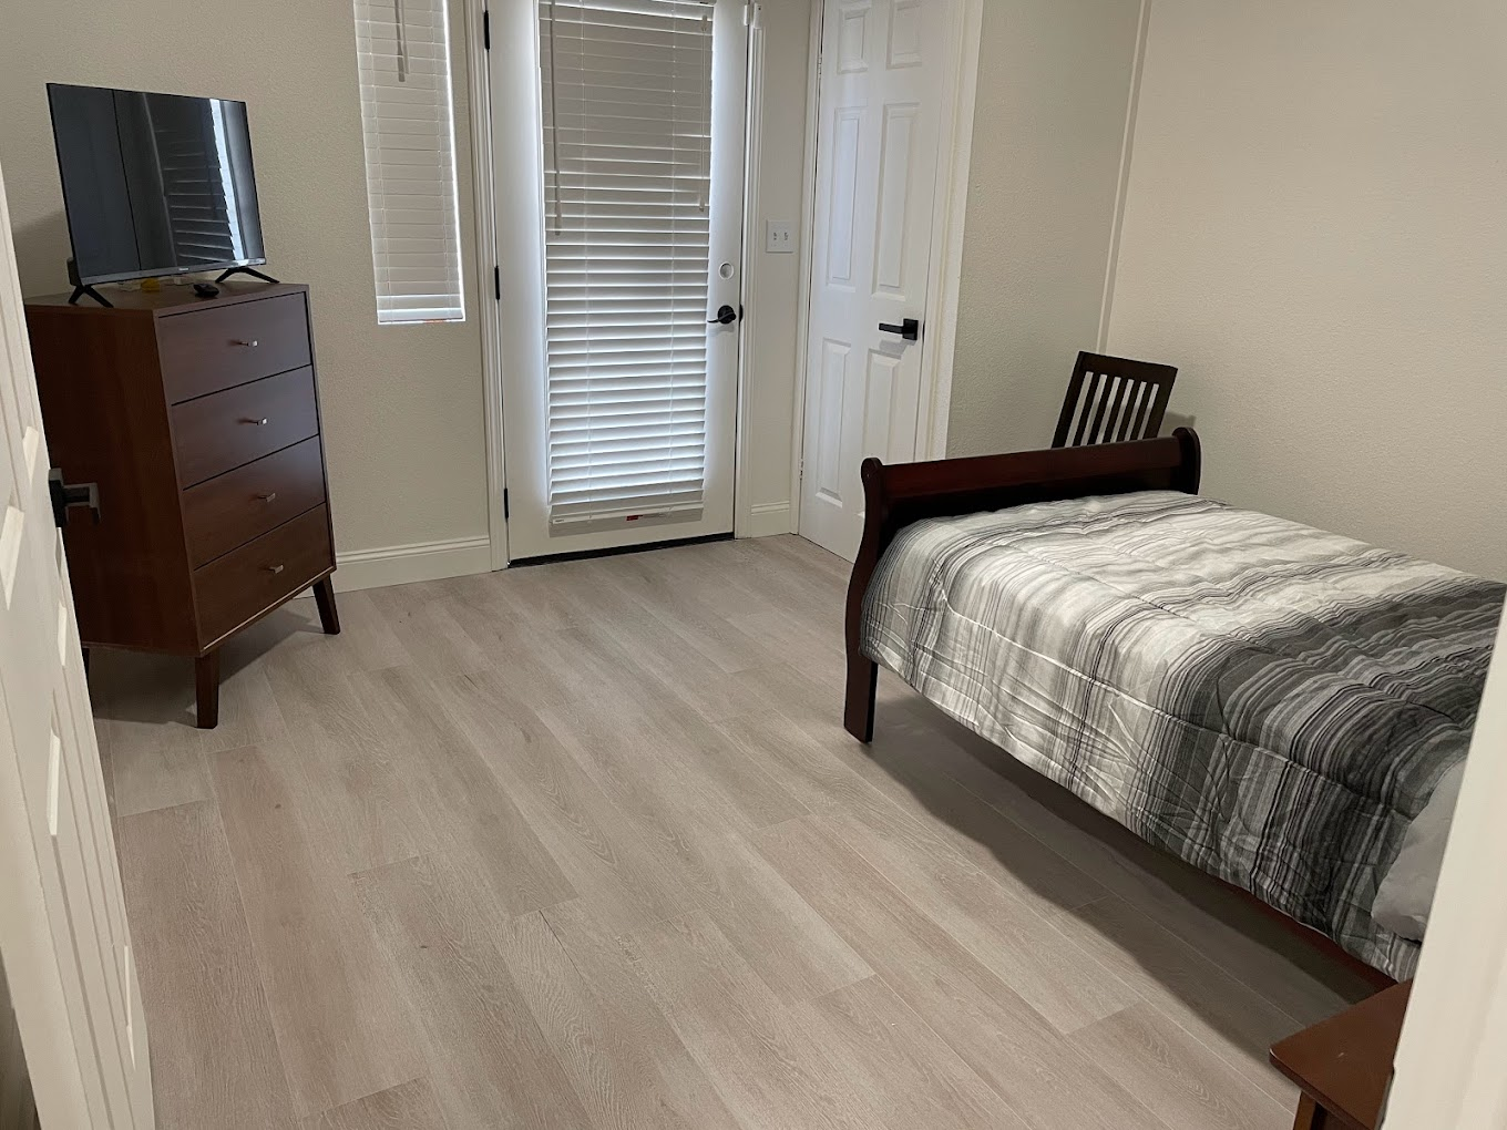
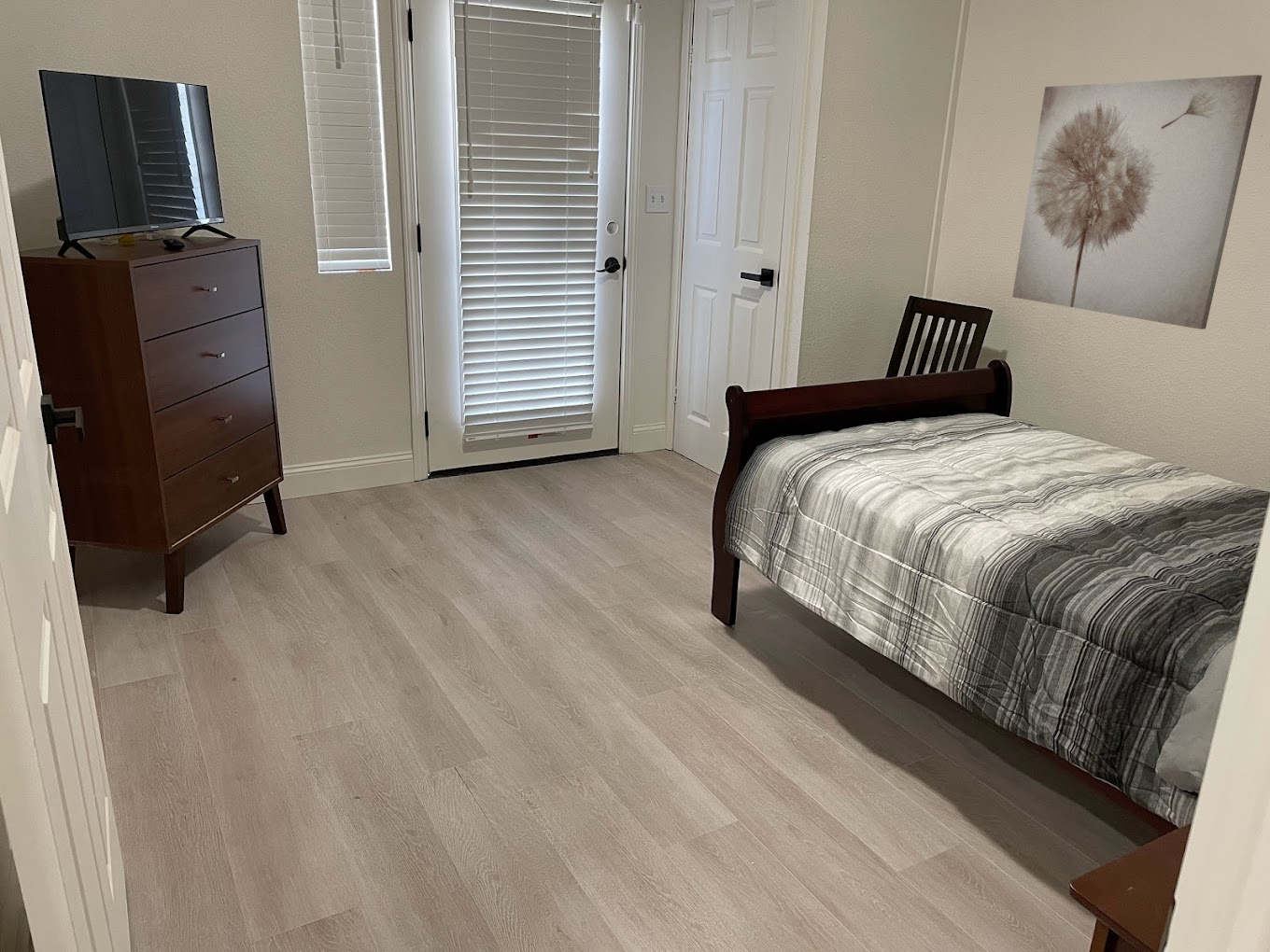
+ wall art (1121, 201)
